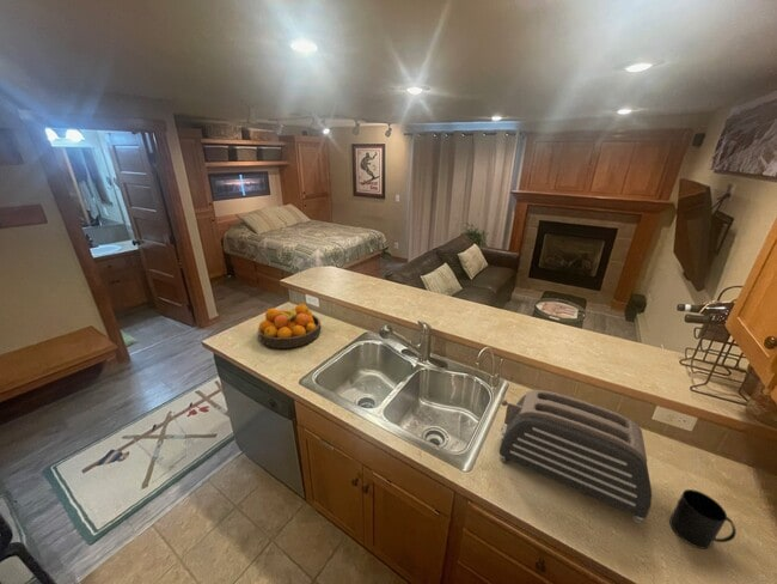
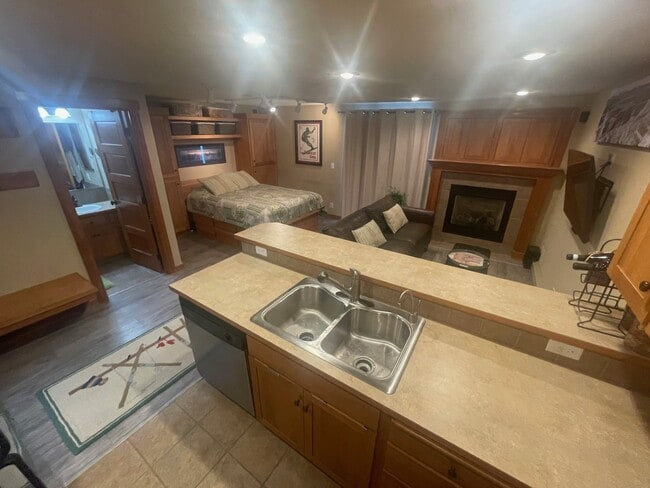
- toaster (567, 438)
- fruit bowl (289, 321)
- mug (703, 522)
